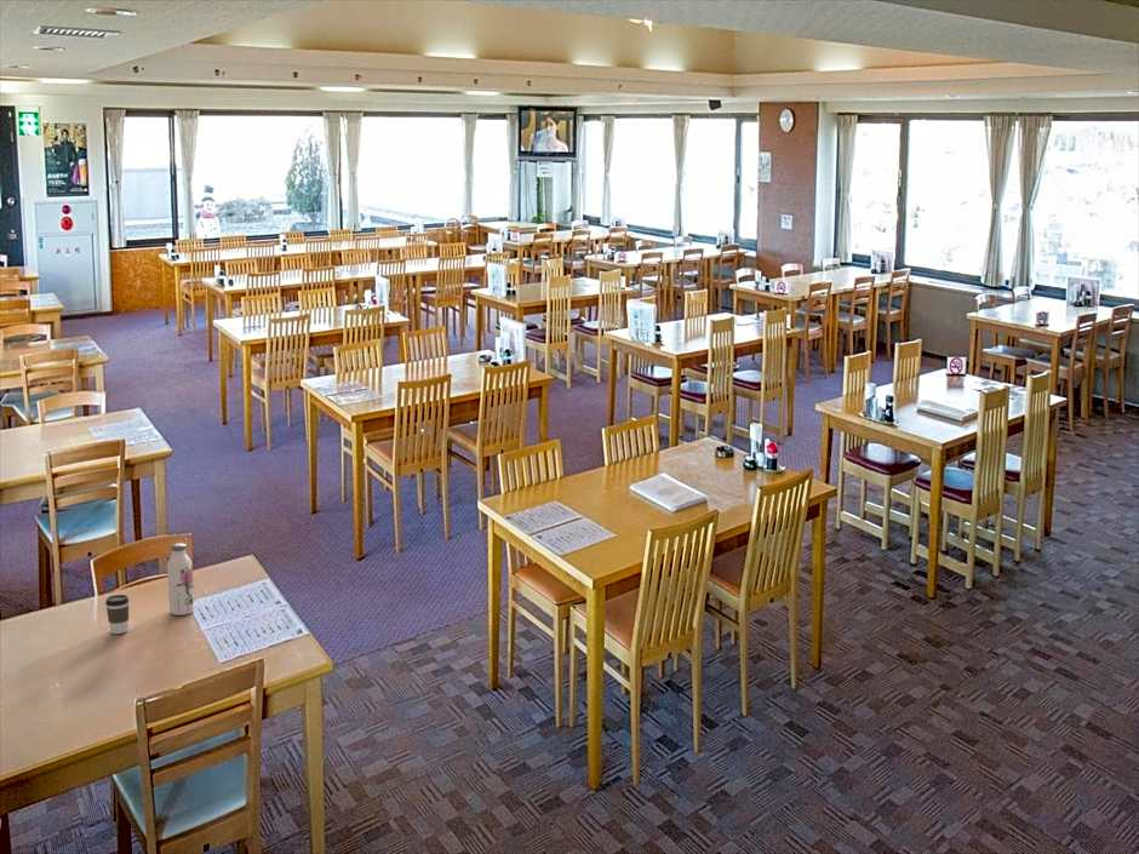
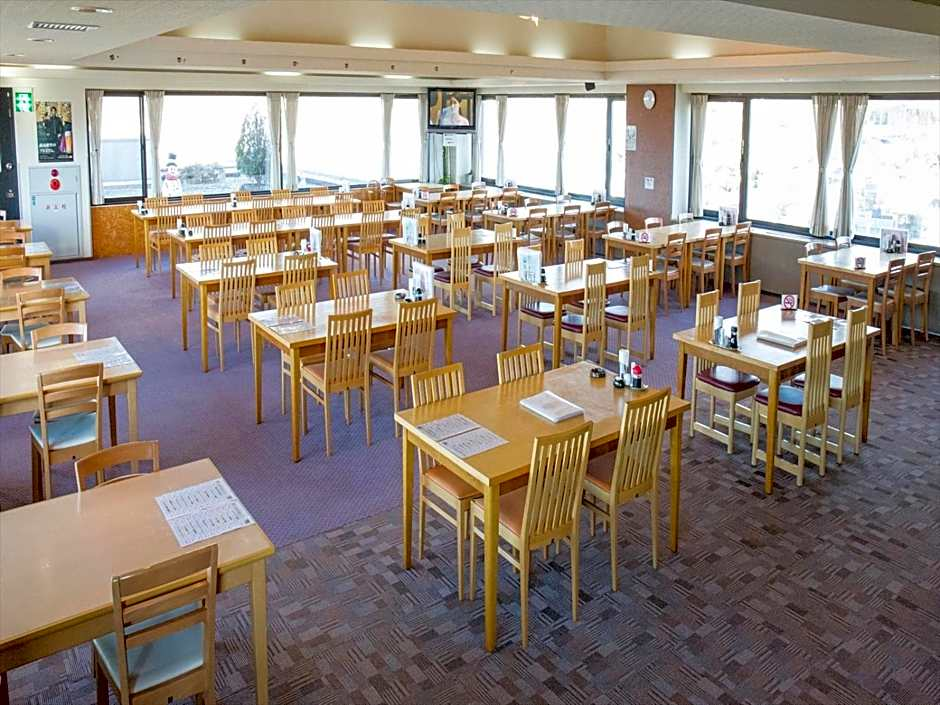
- water bottle (179, 578)
- coffee cup (118, 614)
